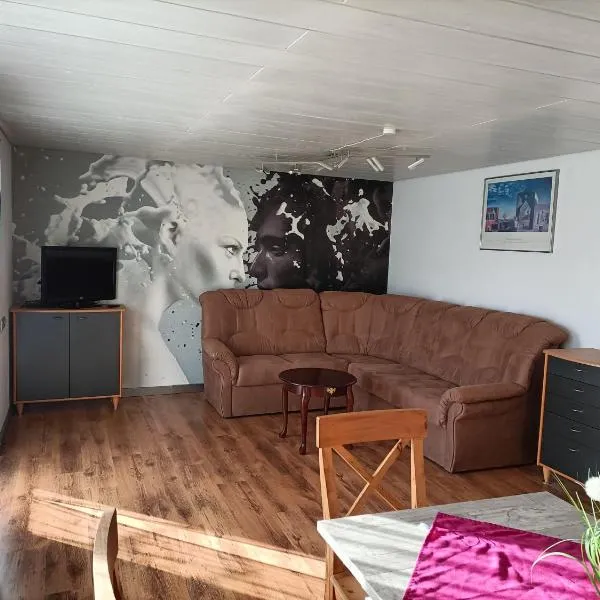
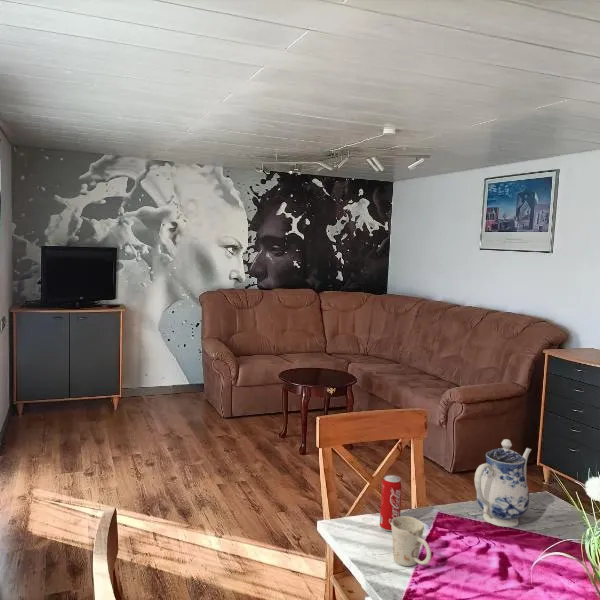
+ teapot (503, 479)
+ mug (412, 545)
+ beverage can (390, 502)
